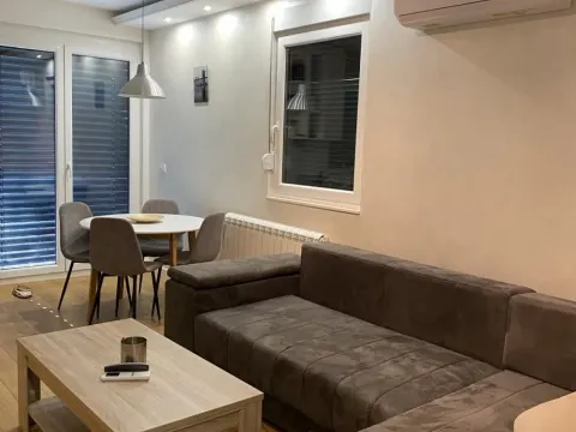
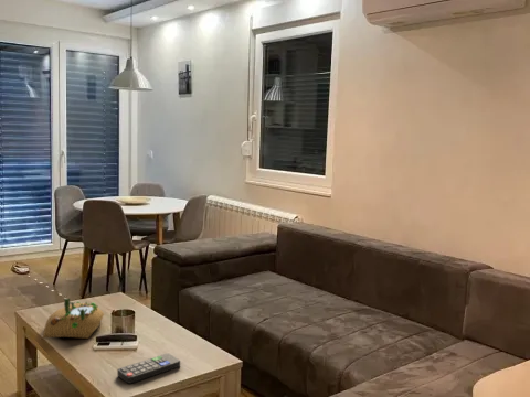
+ remote control (149, 367)
+ succulent planter (74, 311)
